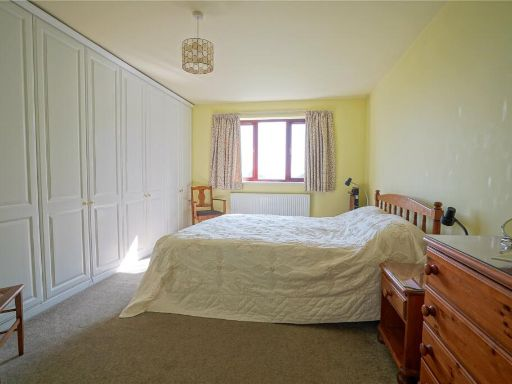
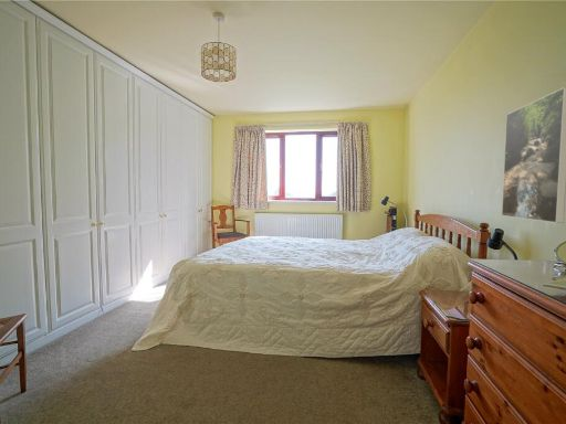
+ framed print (531, 161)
